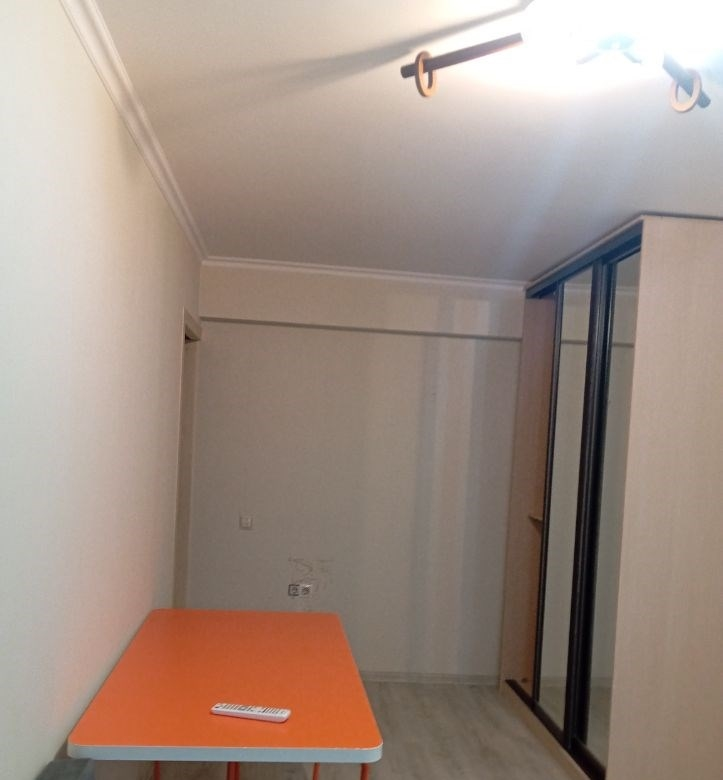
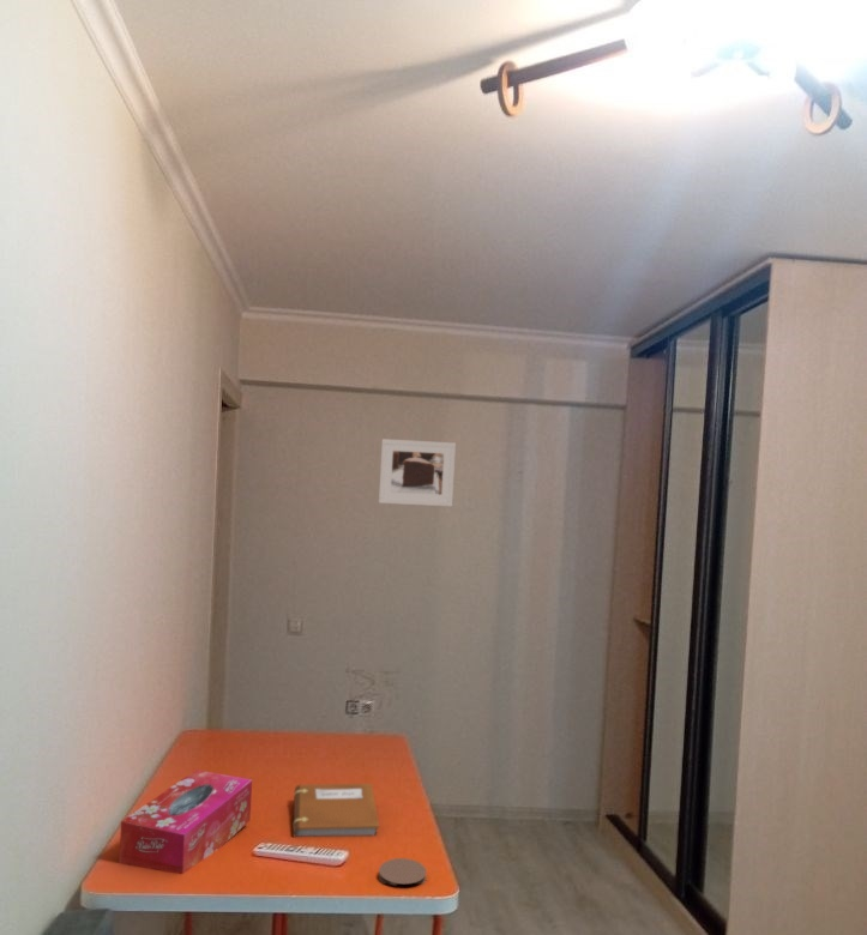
+ notebook (333, 809)
+ tissue box (189, 820)
+ coaster (402, 874)
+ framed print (417, 472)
